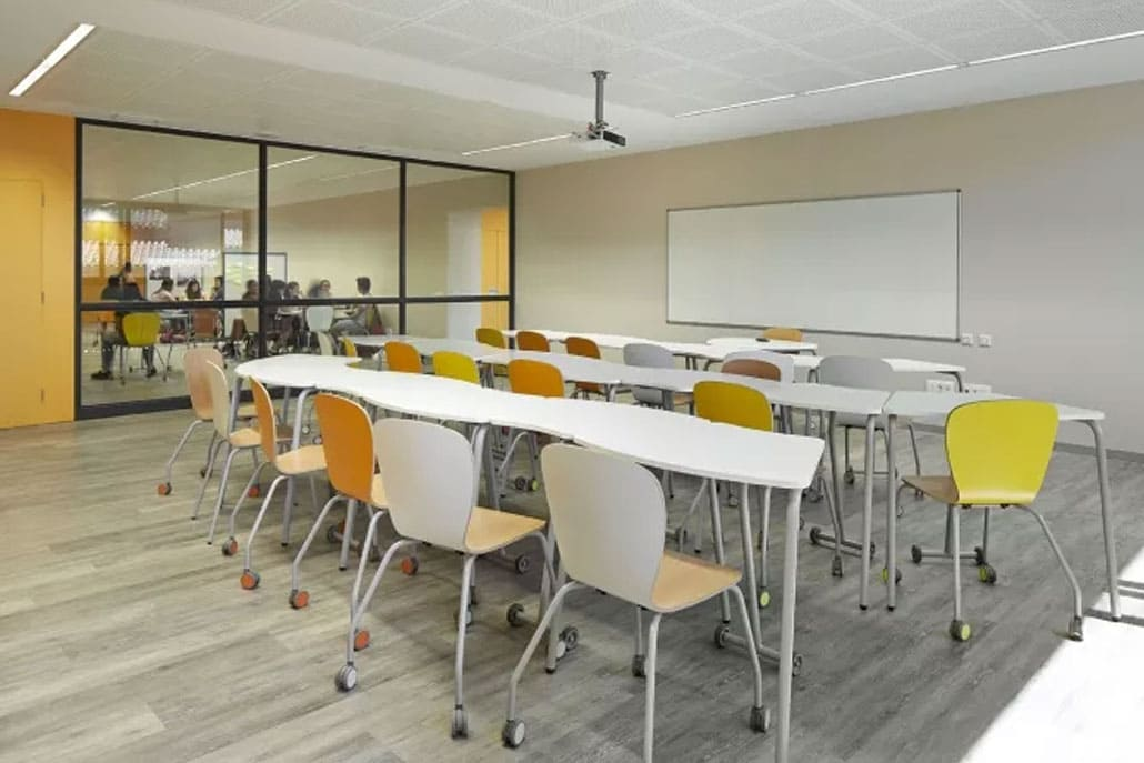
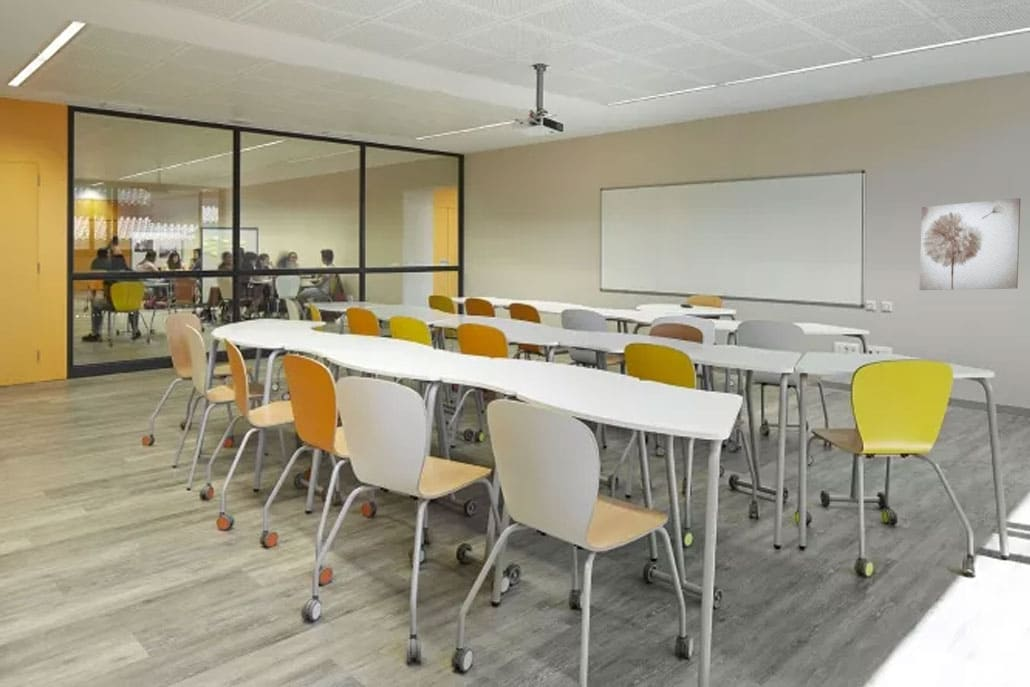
+ wall art (967, 246)
